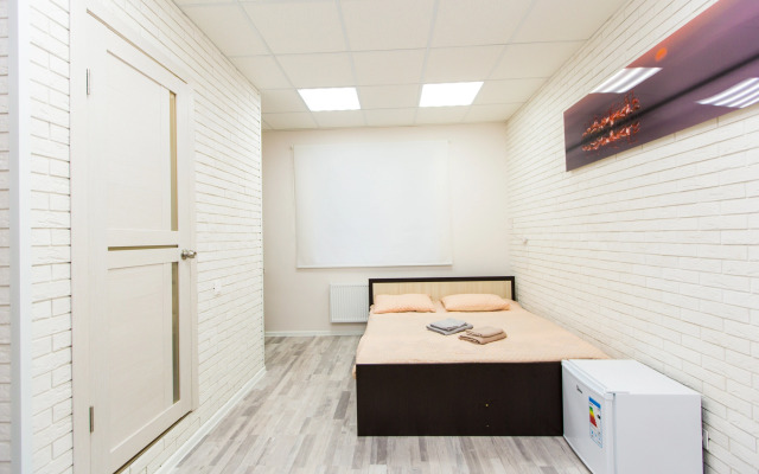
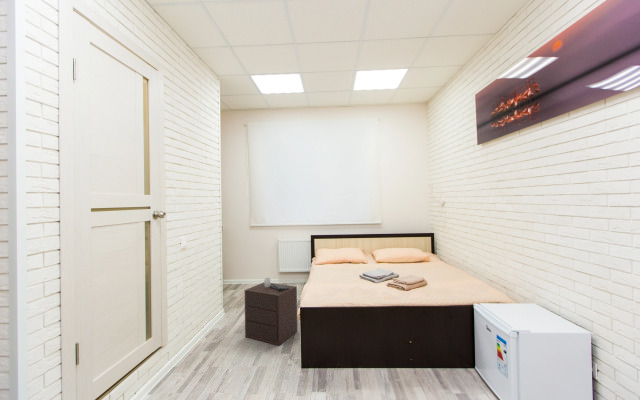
+ nightstand (271, 307)
